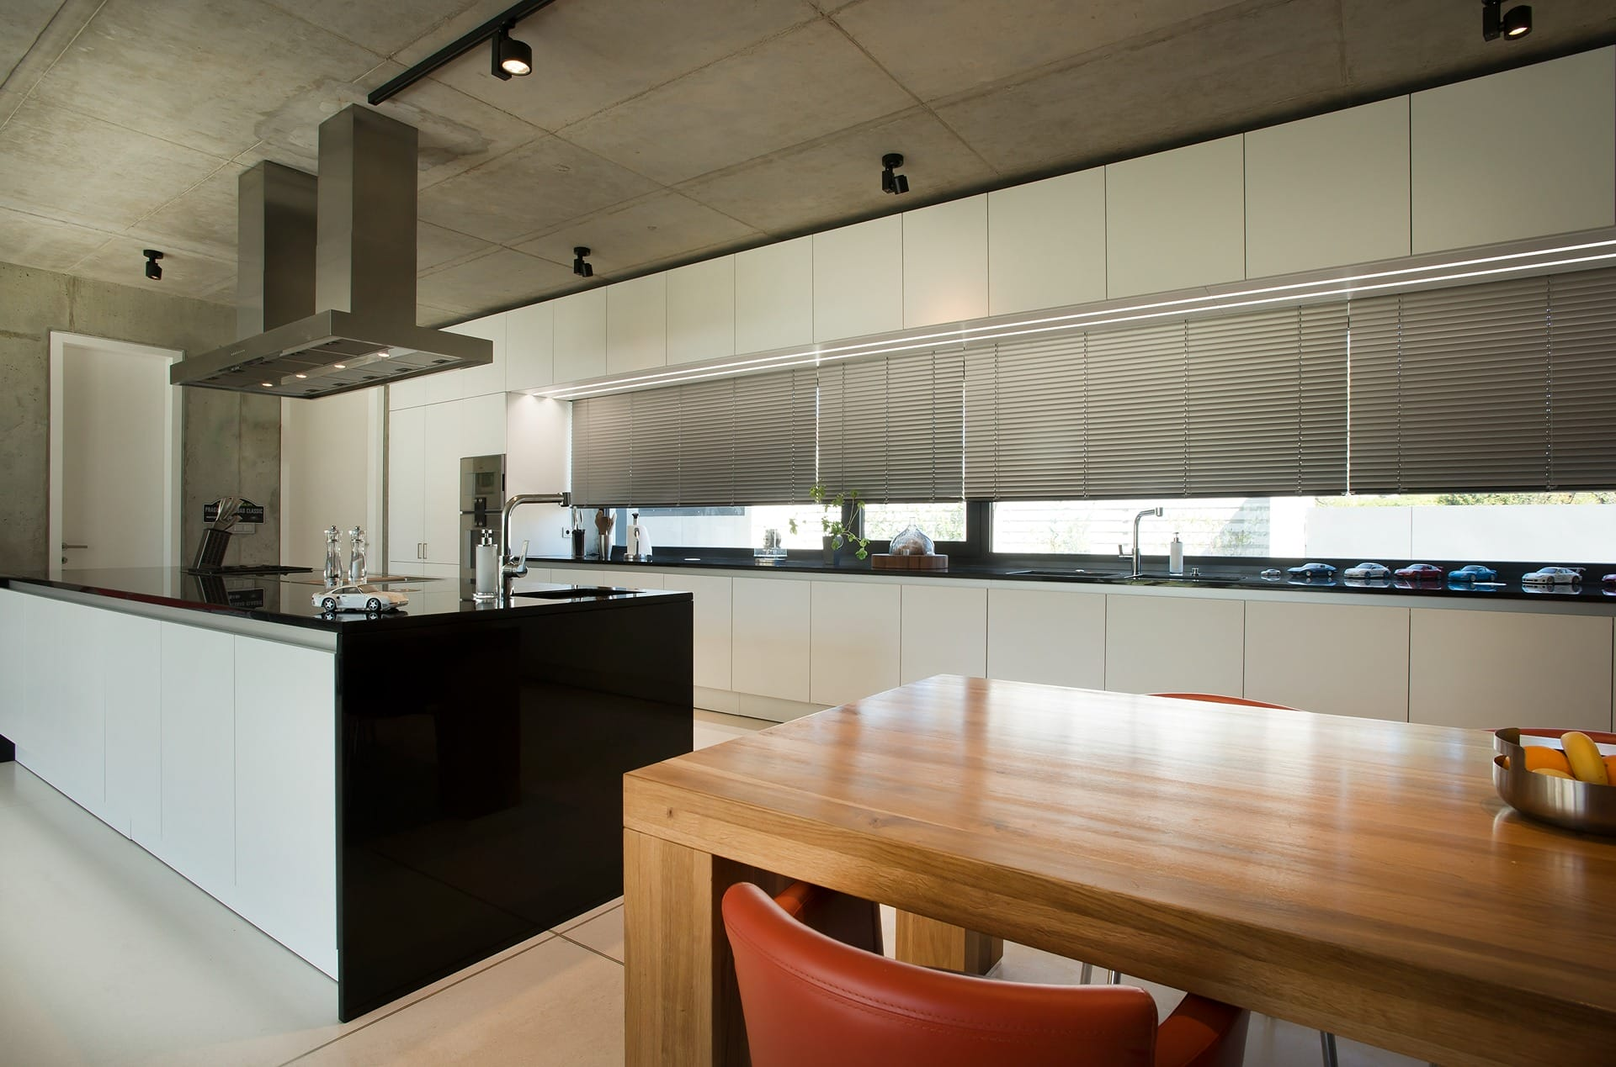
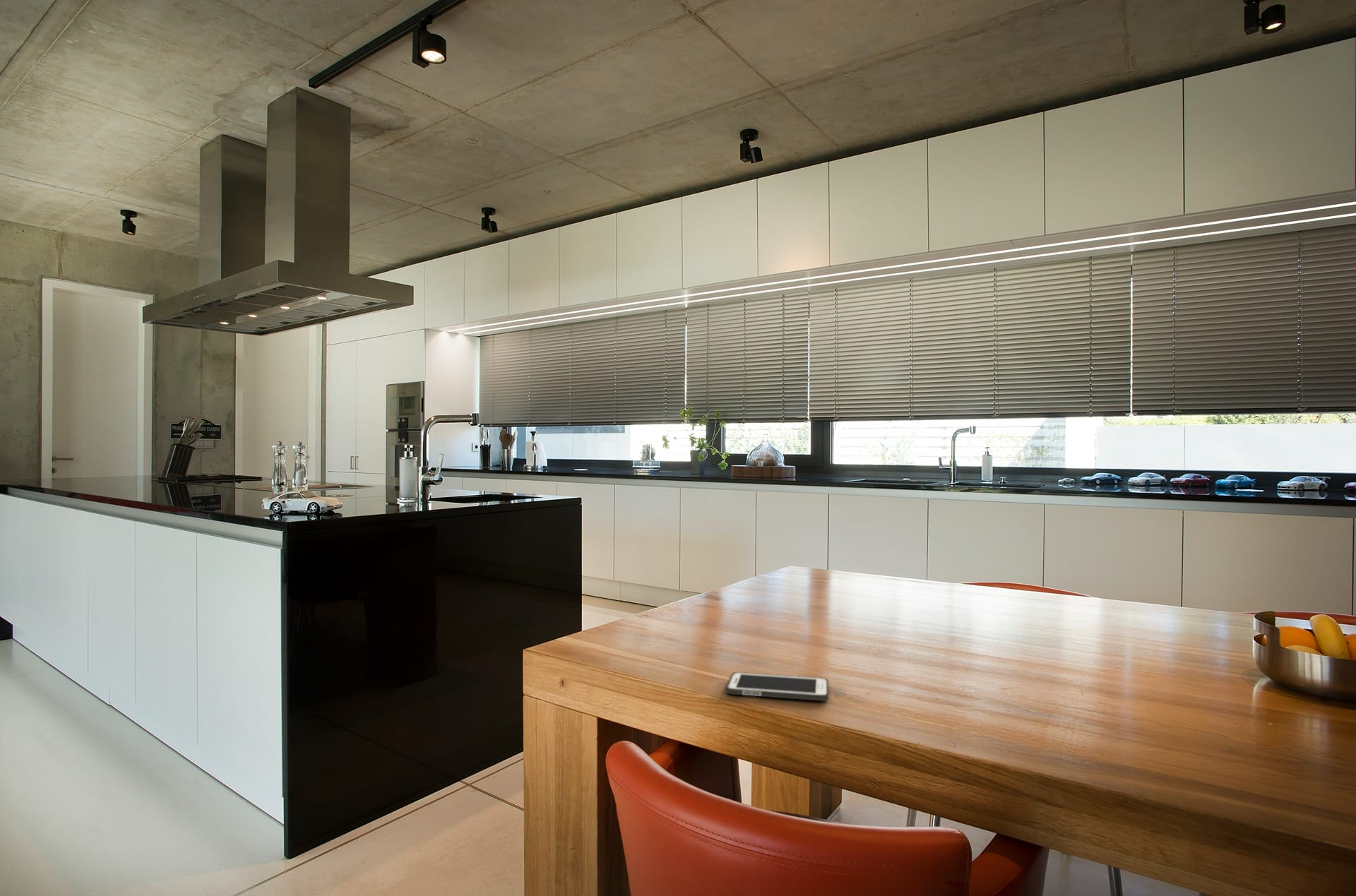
+ cell phone (778, 686)
